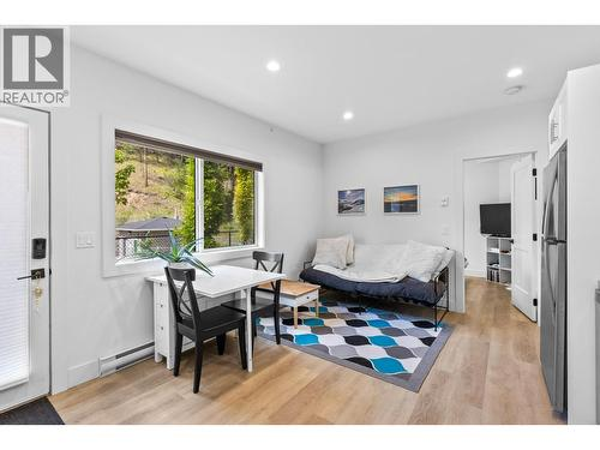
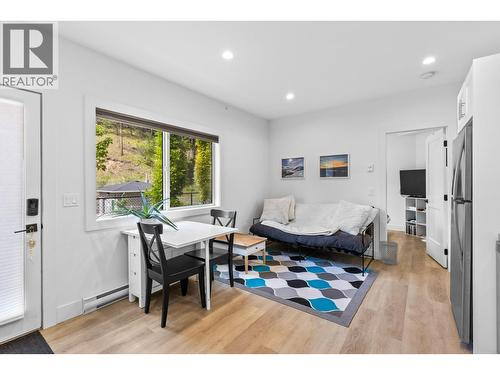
+ wastebasket (388, 253)
